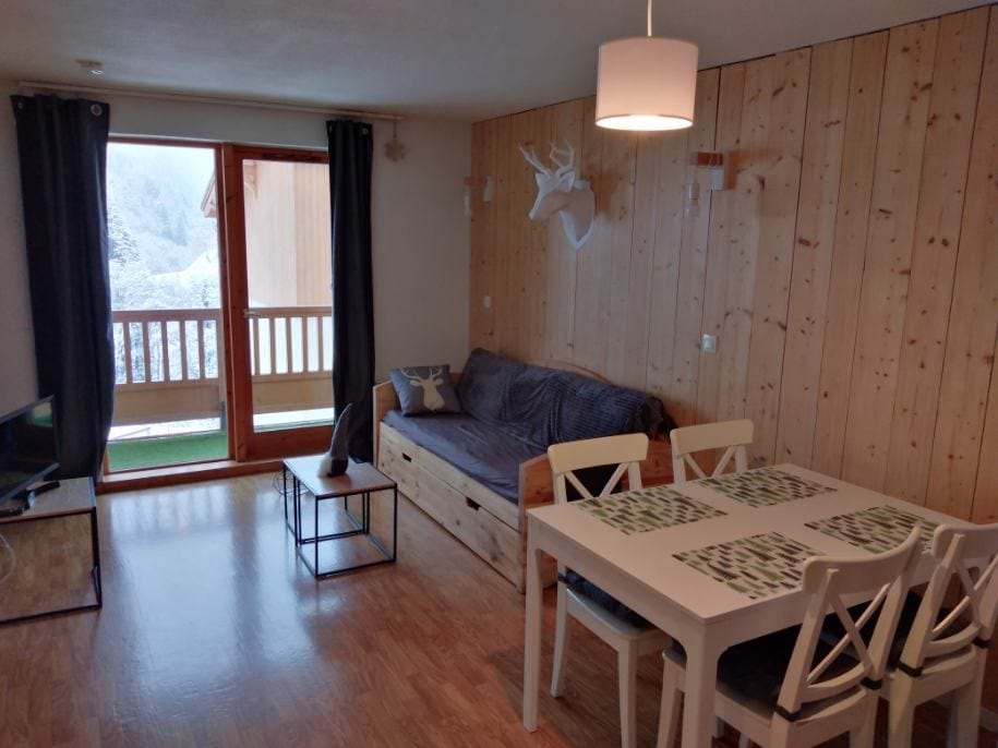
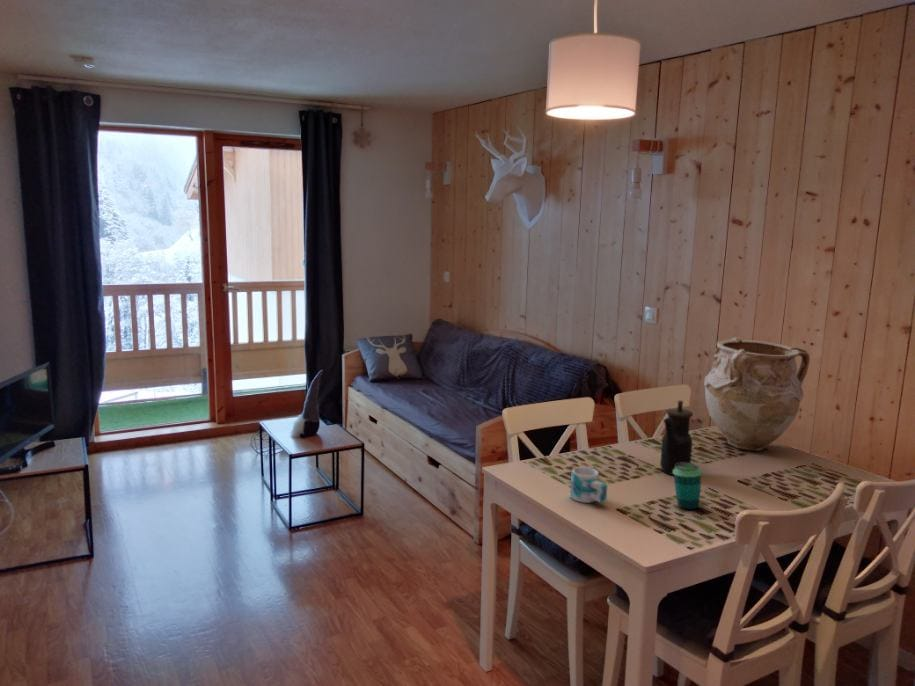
+ cup (686, 485)
+ mug (589, 486)
+ teapot (677, 436)
+ vase (748, 394)
